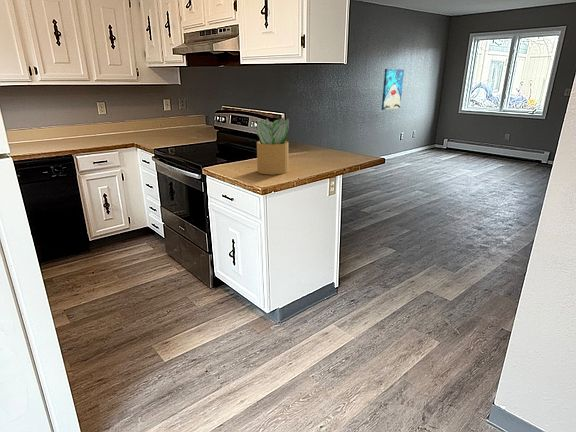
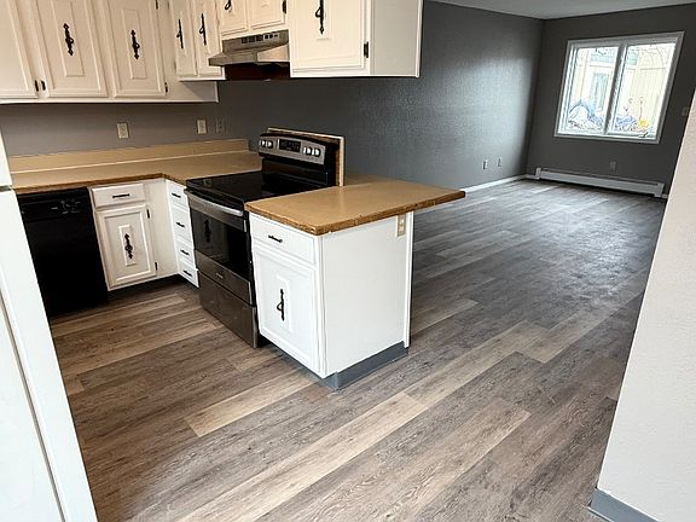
- potted plant (270, 145)
- wall art (392, 89)
